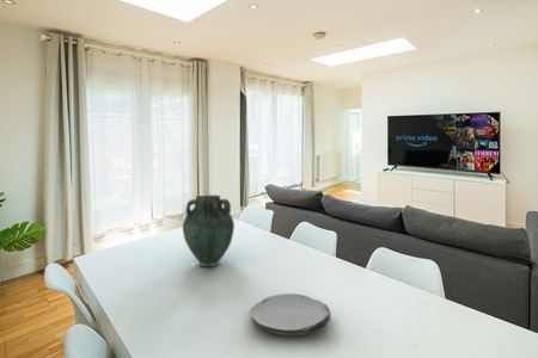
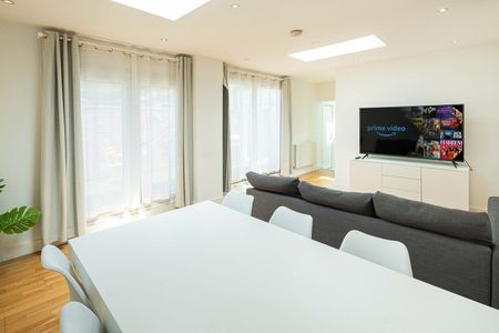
- vase (208, 229)
- plate (289, 313)
